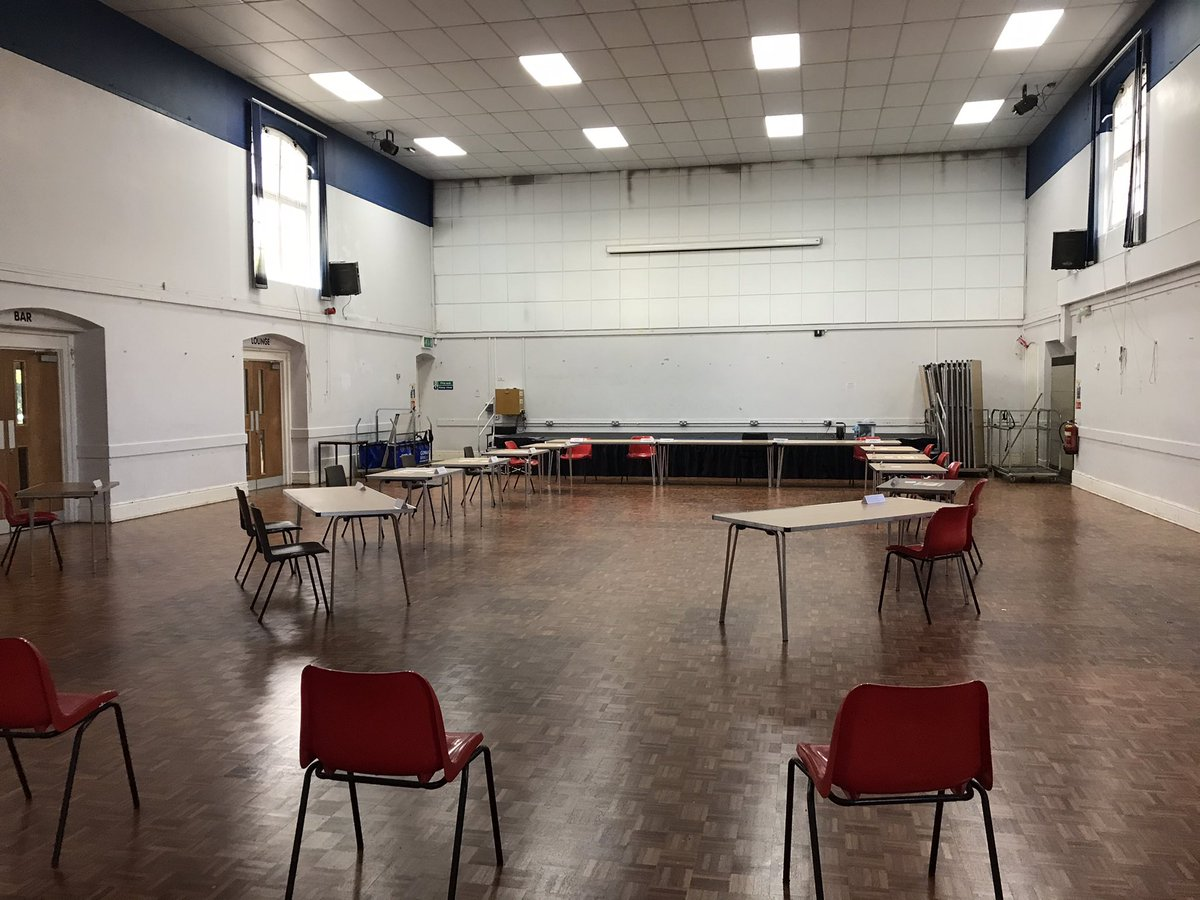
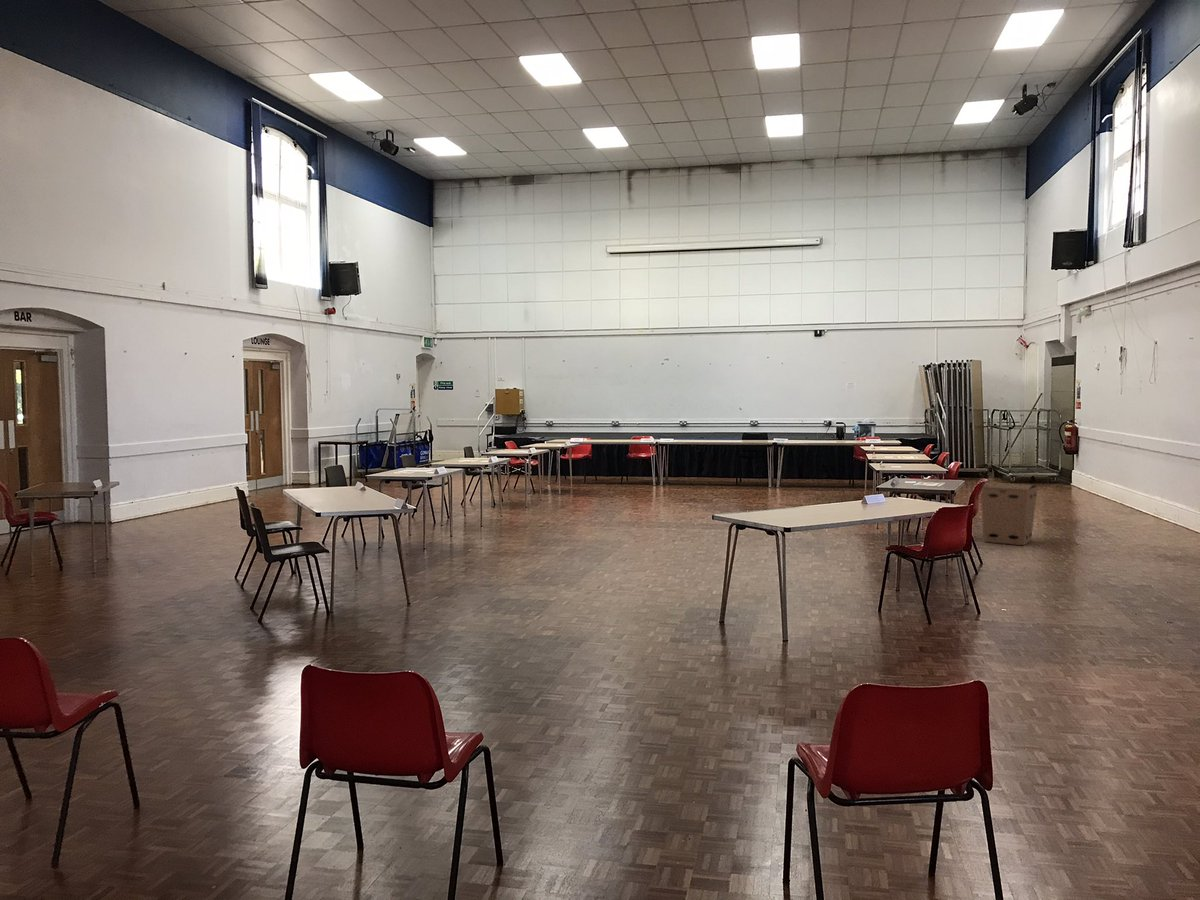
+ cardboard box (1008, 512)
